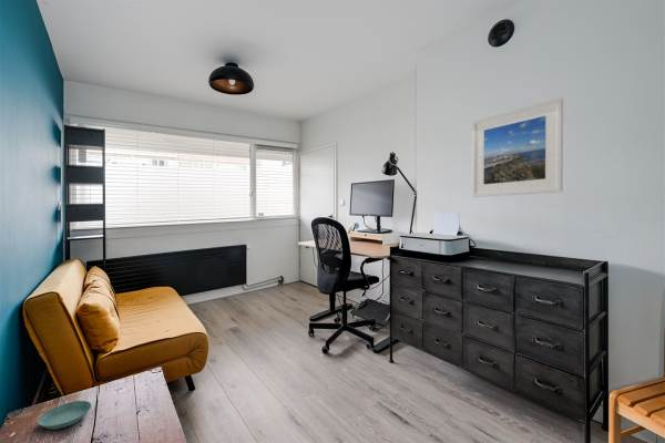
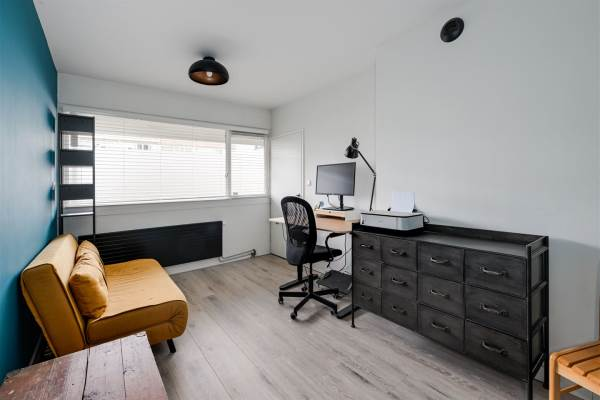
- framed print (512, 152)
- saucer (65, 415)
